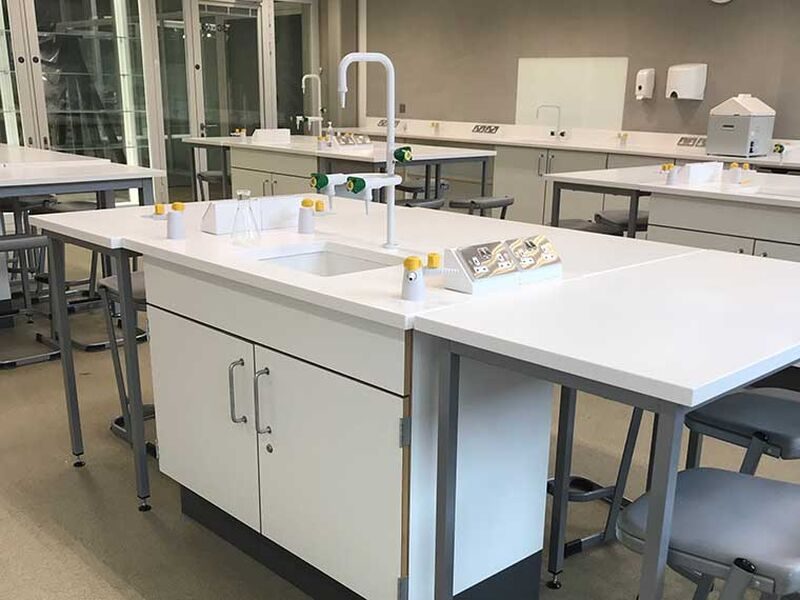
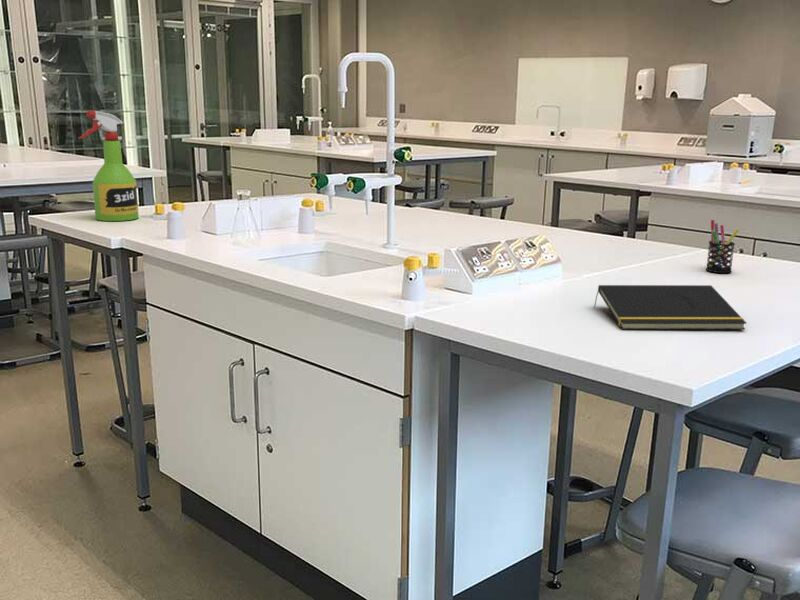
+ spray bottle (107, 165)
+ notepad (668, 306)
+ pen holder (718, 246)
